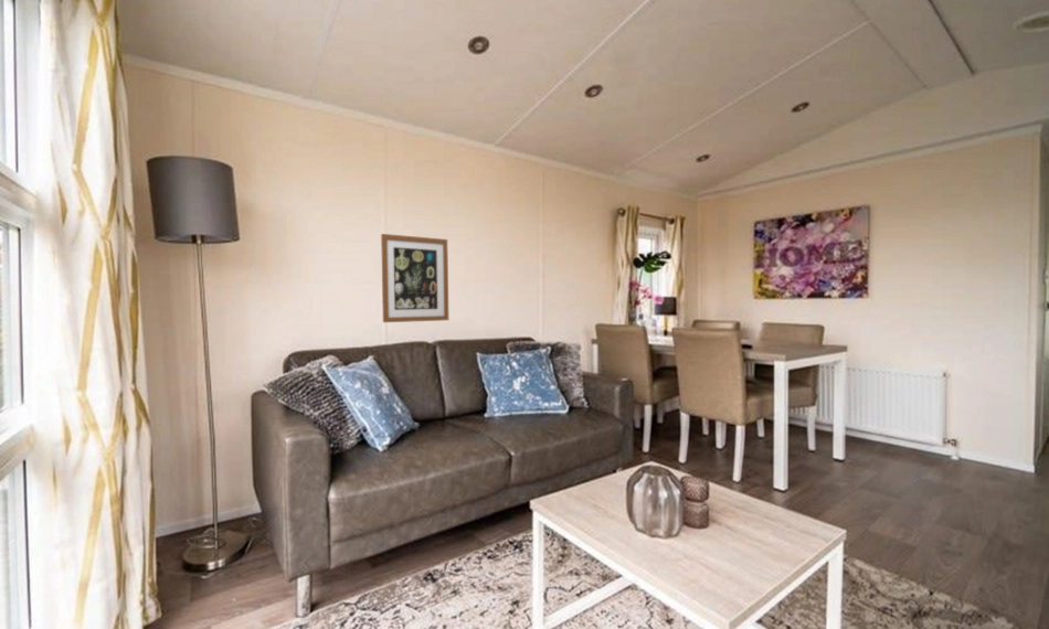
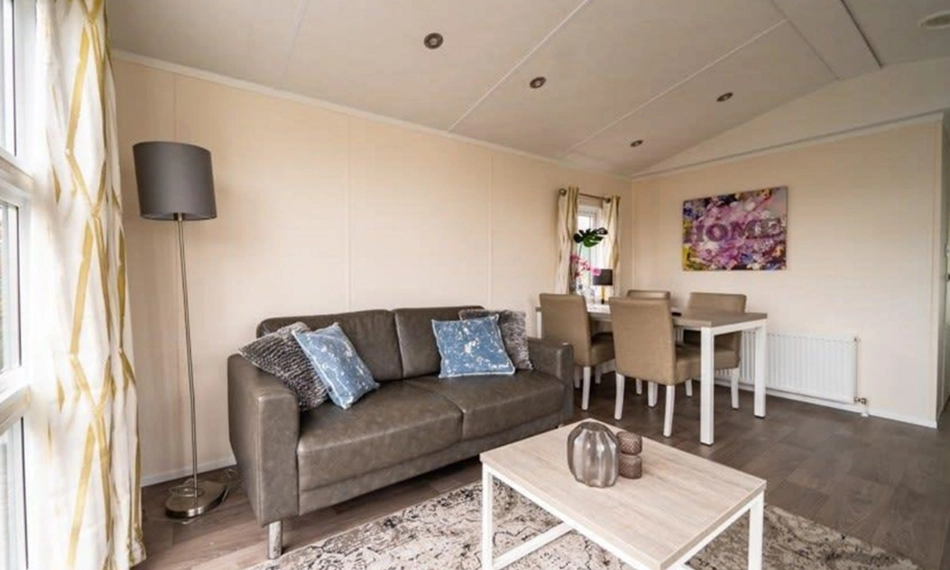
- wall art (416, 279)
